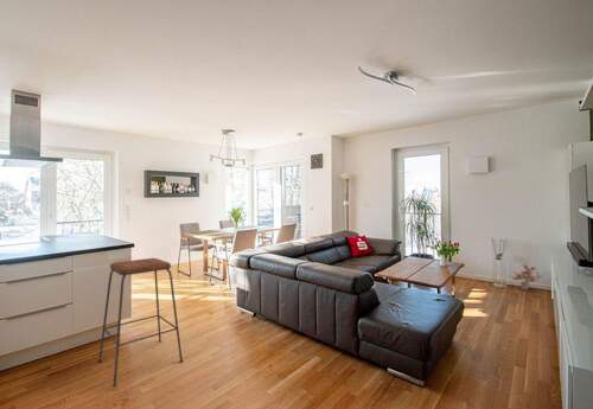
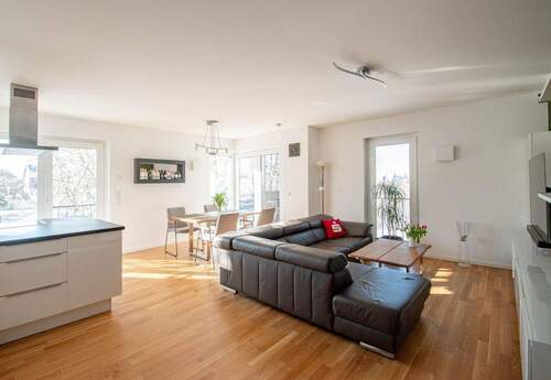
- potted plant (524, 274)
- bar stool (144, 318)
